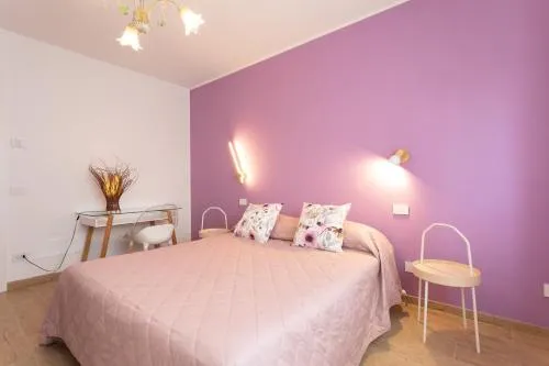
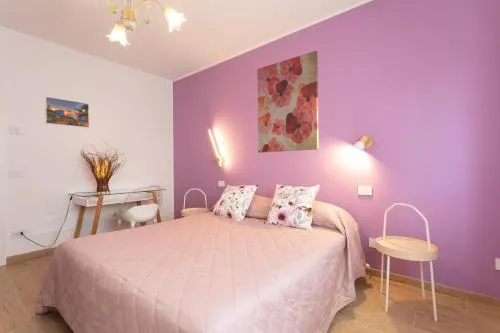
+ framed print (68, 113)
+ wall art (285, 106)
